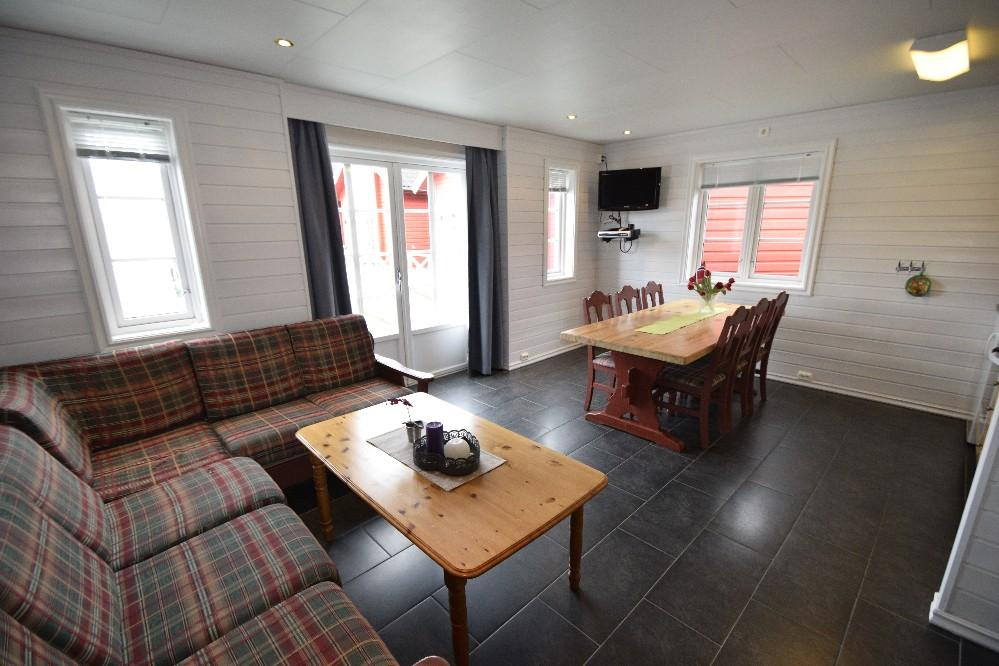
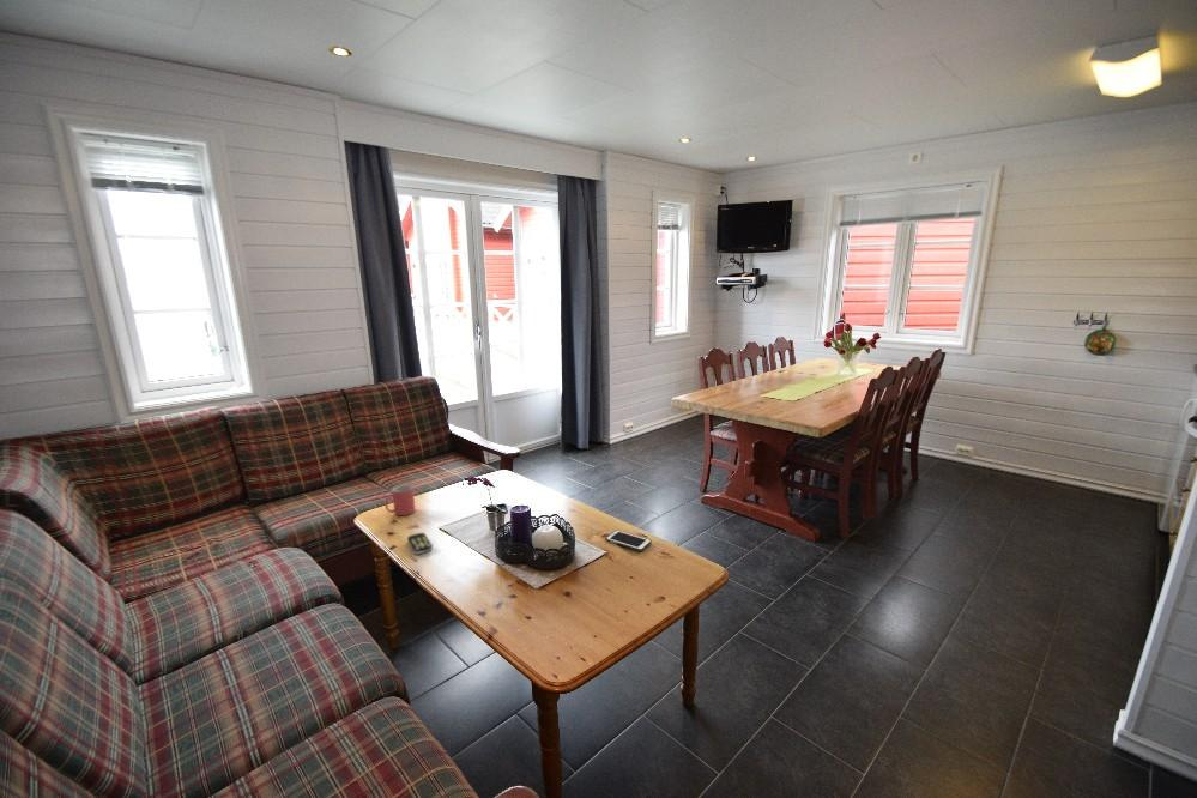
+ cell phone (628, 540)
+ remote control (419, 543)
+ mug (399, 501)
